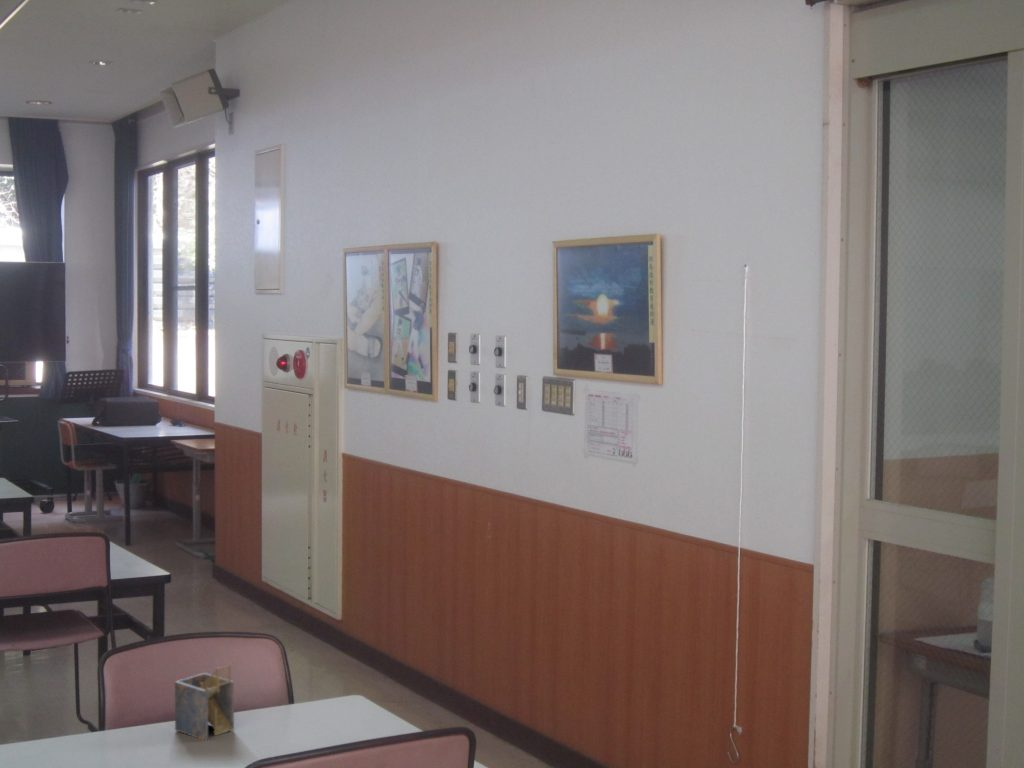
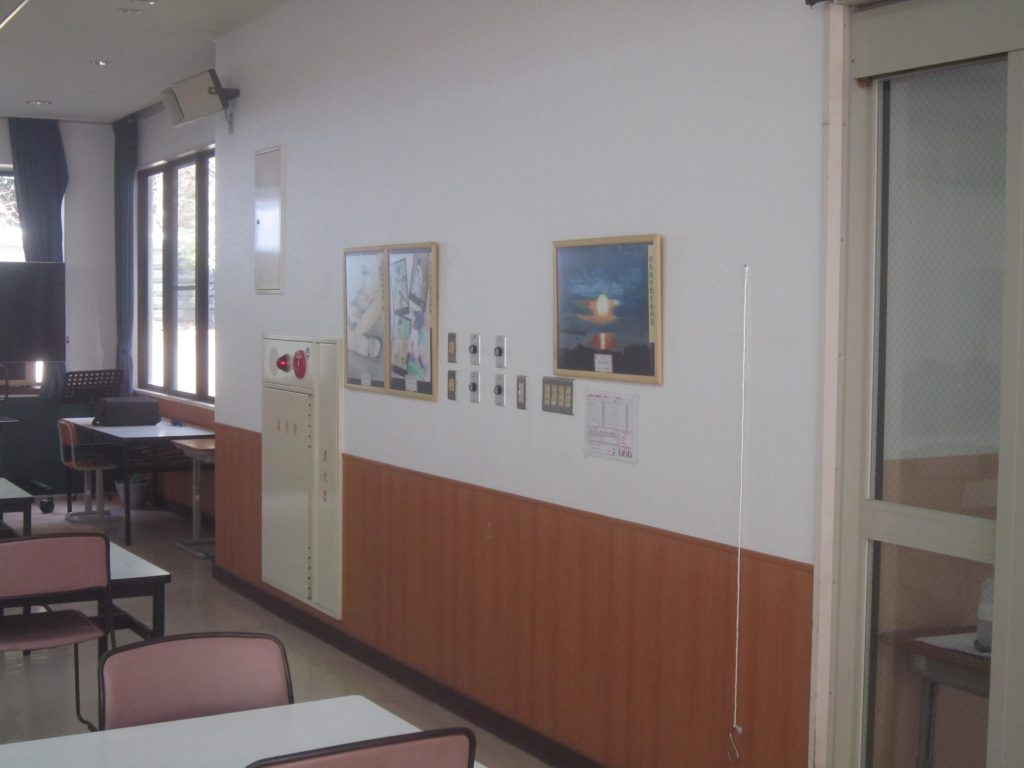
- napkin holder (205, 697)
